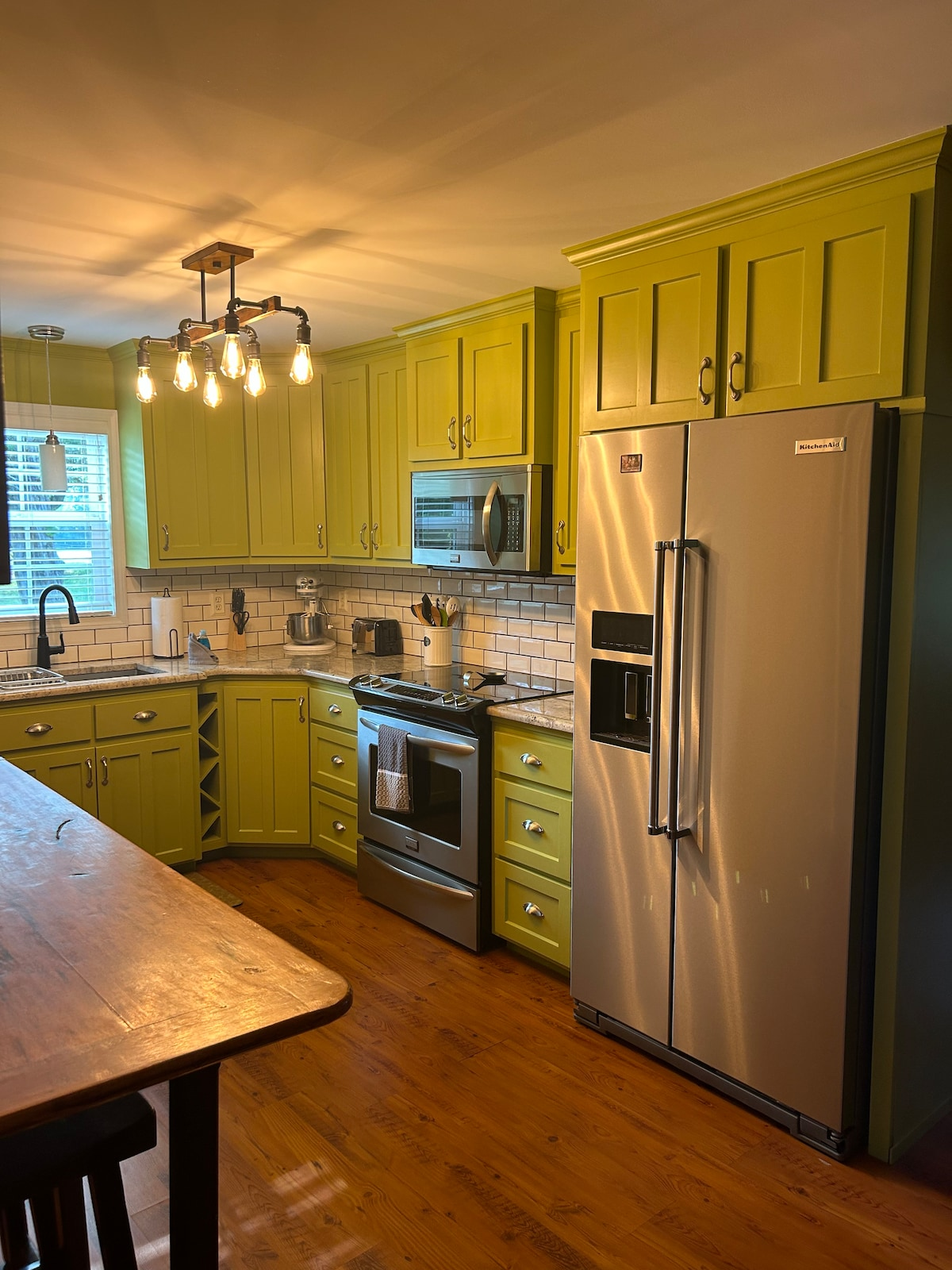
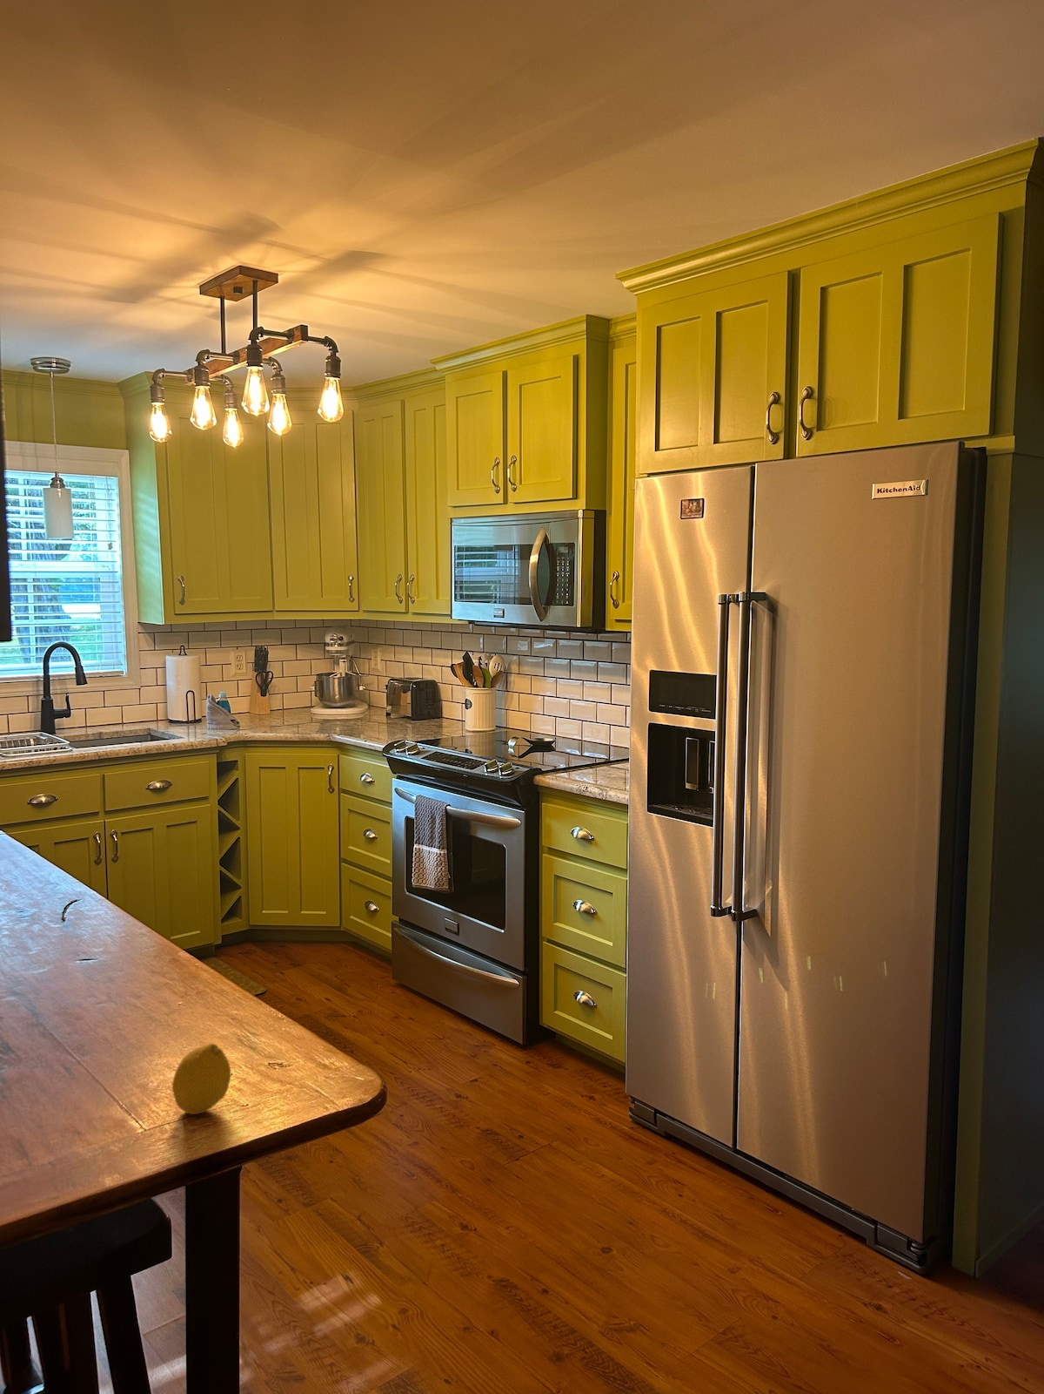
+ fruit (201, 1077)
